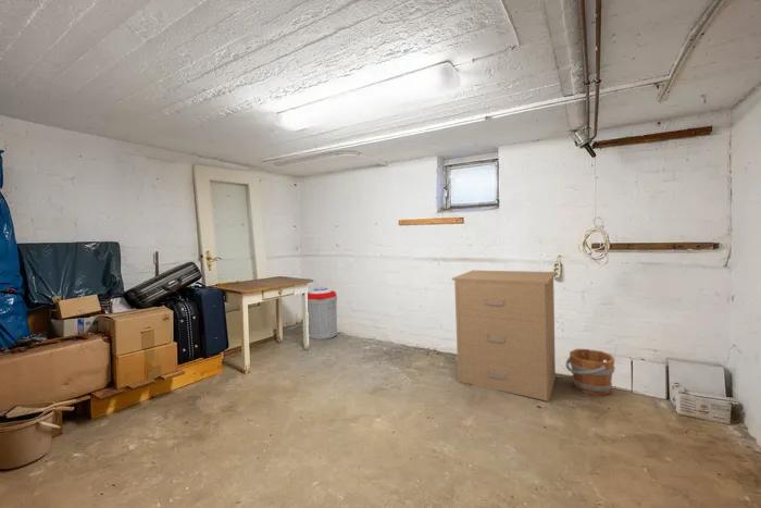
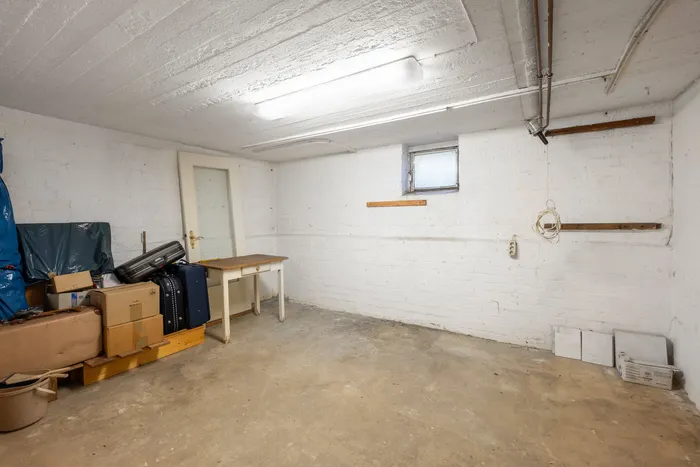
- filing cabinet (506, 327)
- bucket (589, 372)
- trash can (322, 311)
